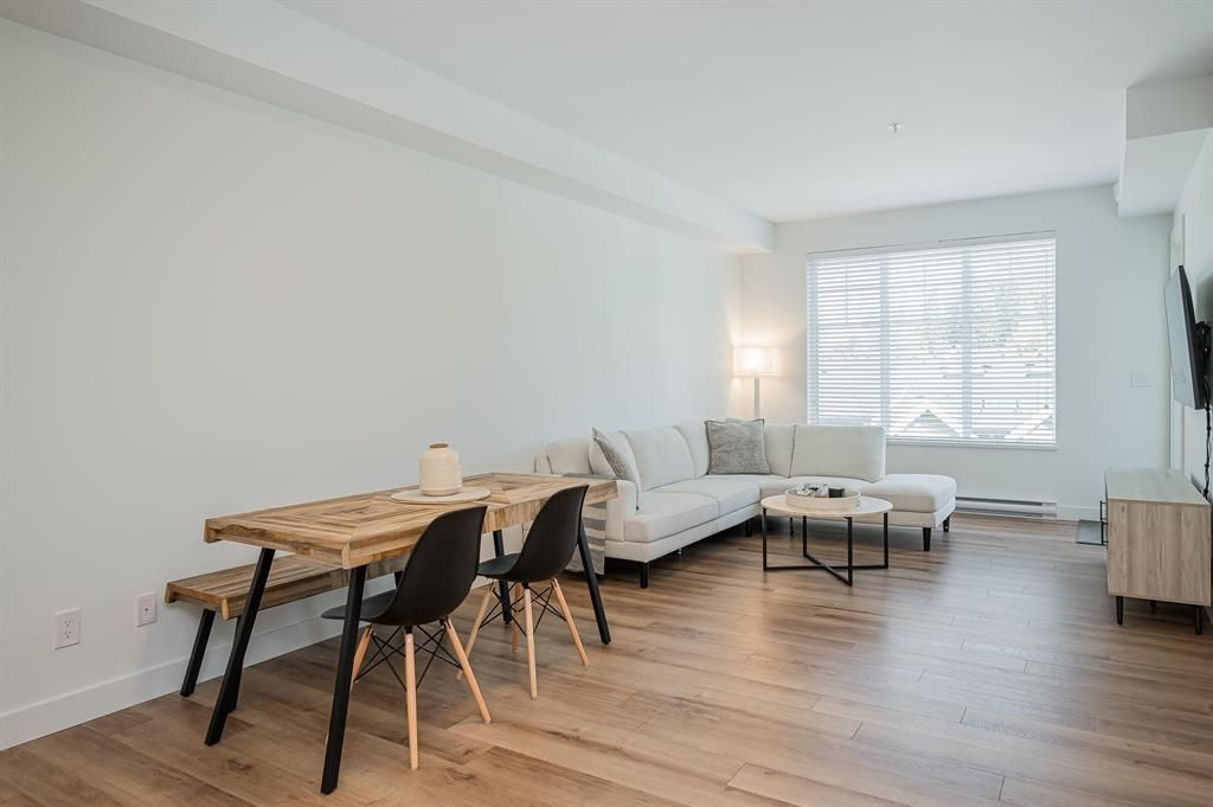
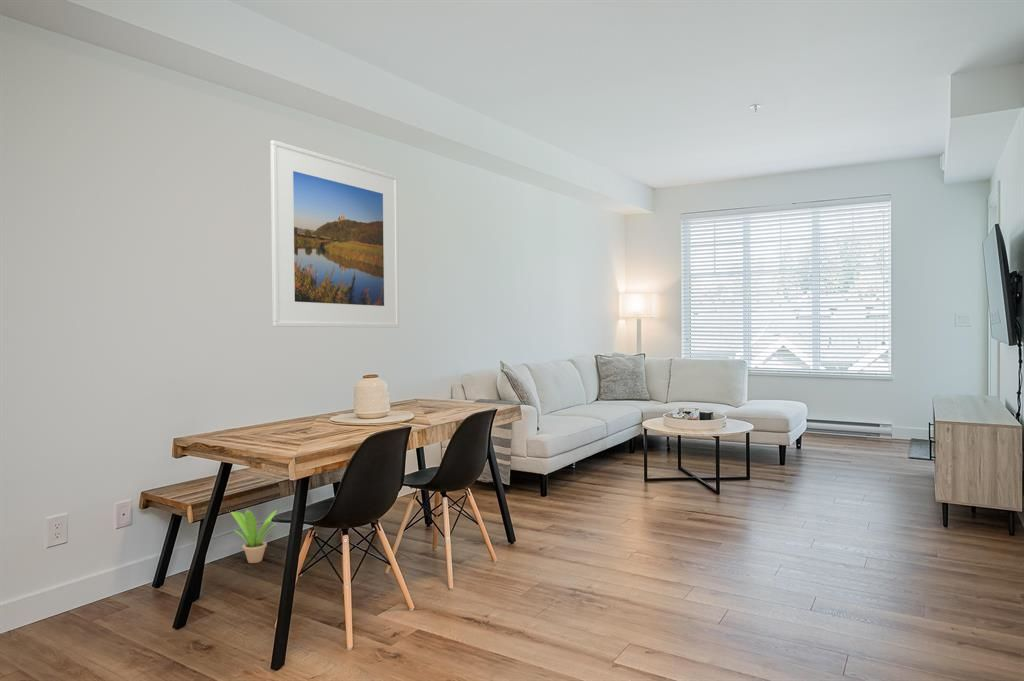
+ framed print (341, 243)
+ potted plant (254, 531)
